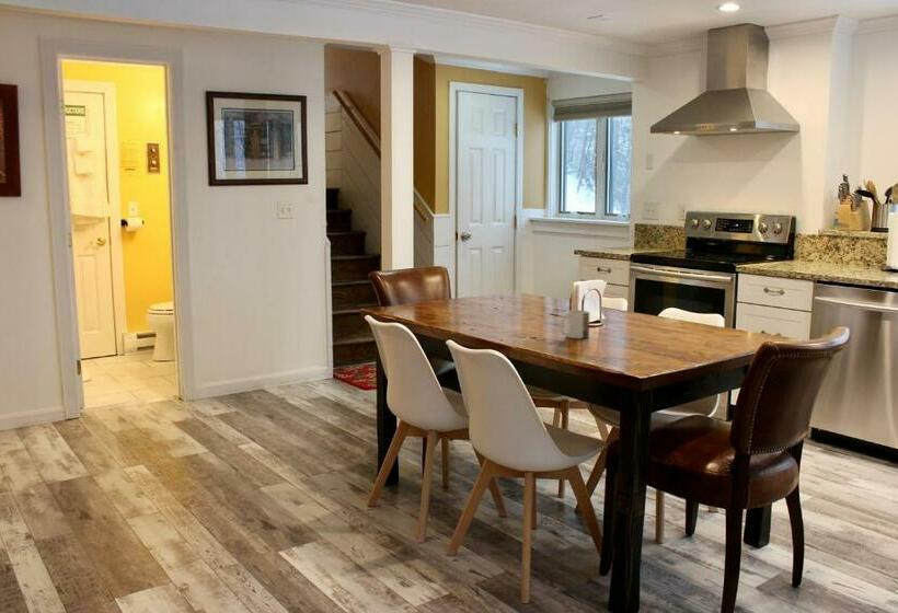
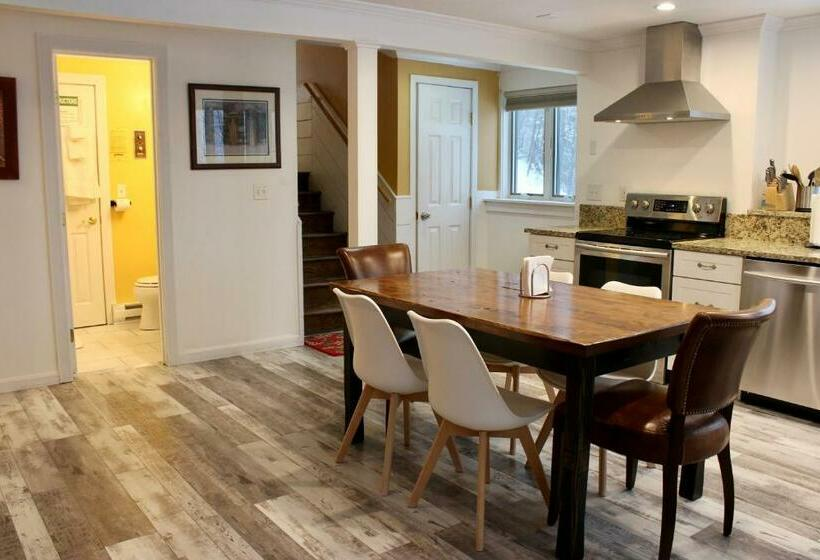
- mug (573, 324)
